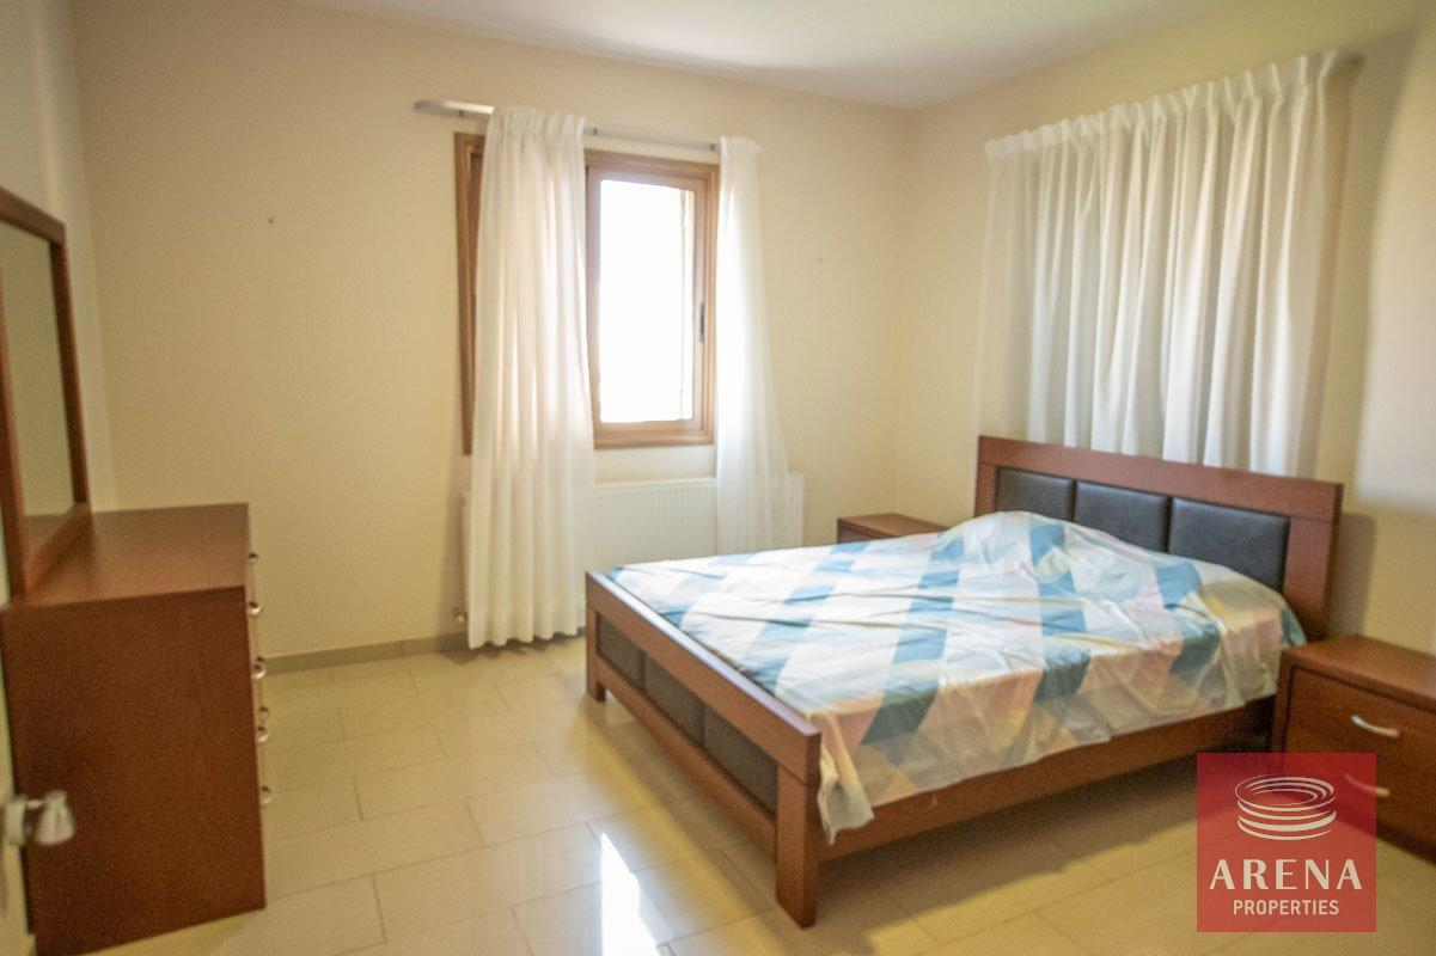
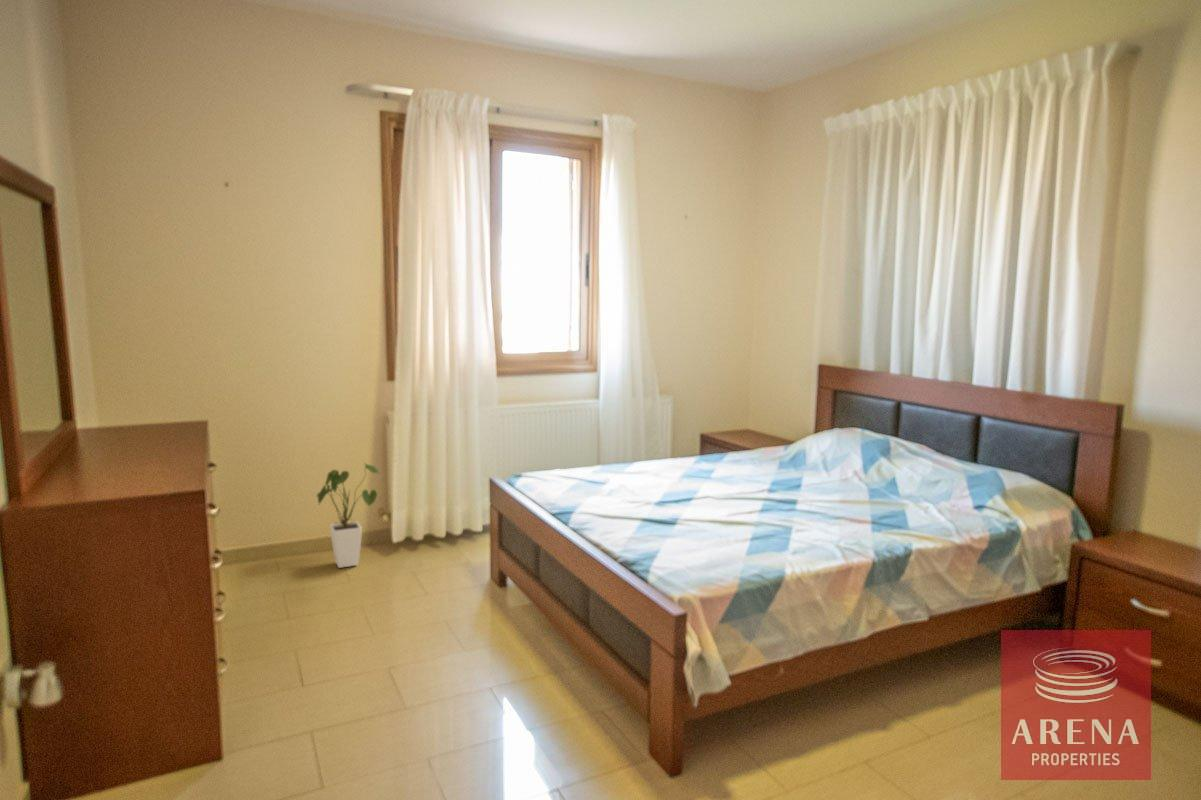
+ house plant (351, 514)
